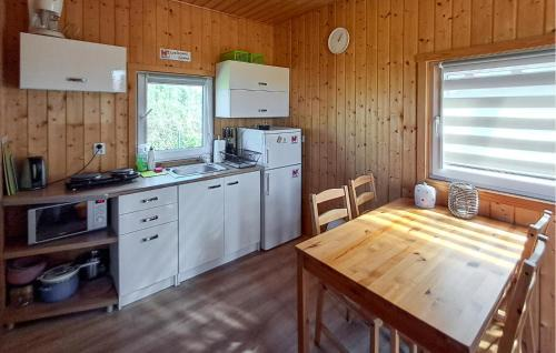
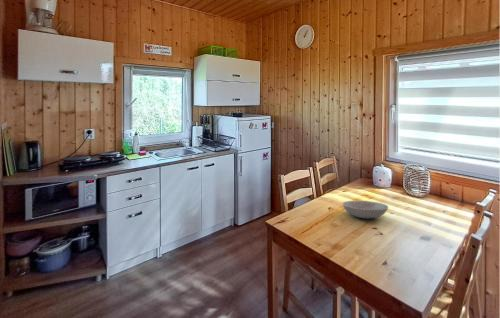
+ dish (364, 210)
